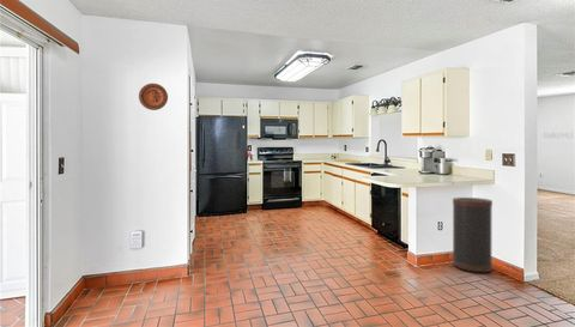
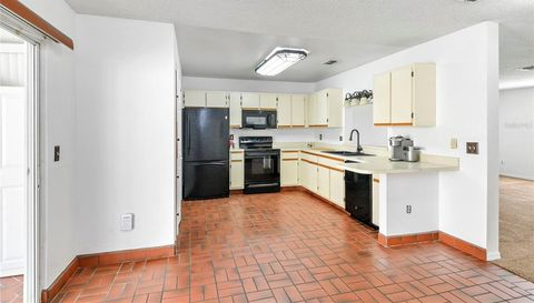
- trash can (471, 232)
- decorative plate (153, 96)
